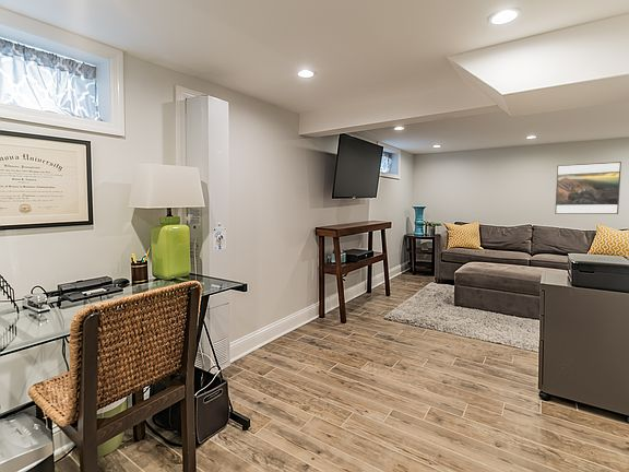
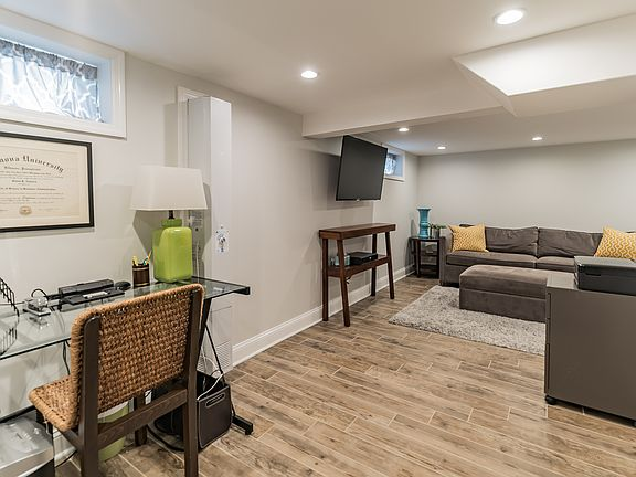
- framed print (586, 188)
